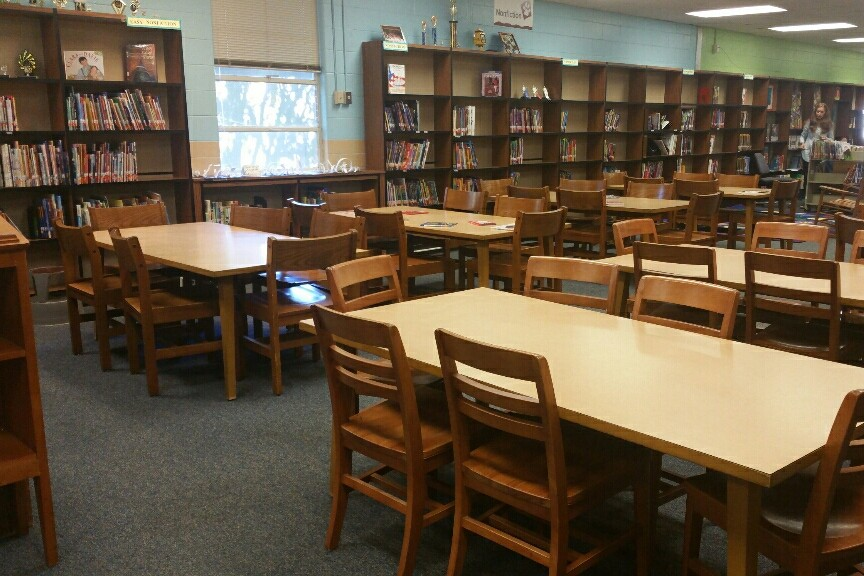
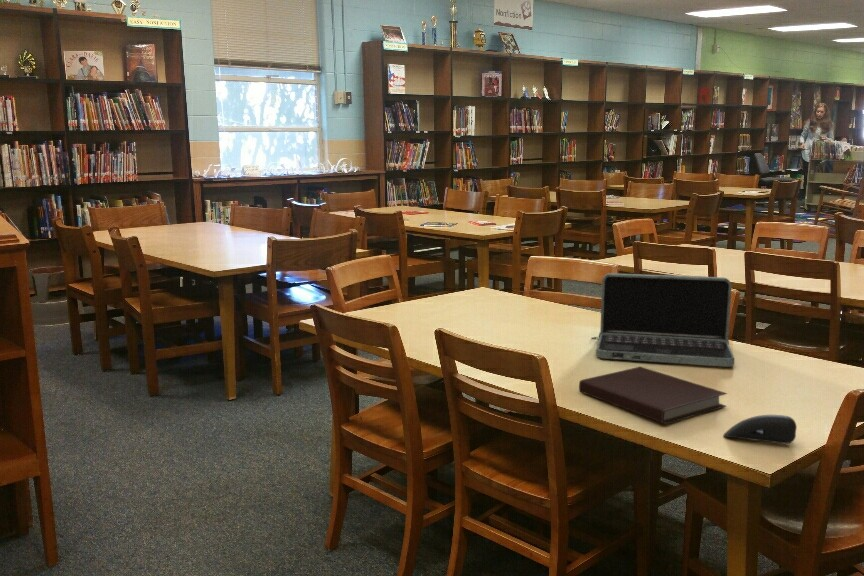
+ computer mouse (759, 426)
+ laptop (660, 315)
+ notebook (650, 392)
